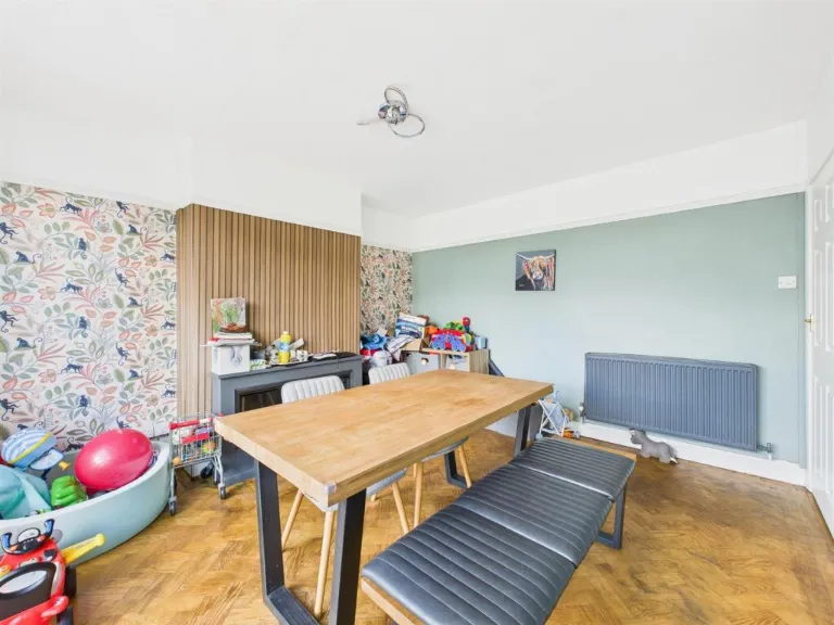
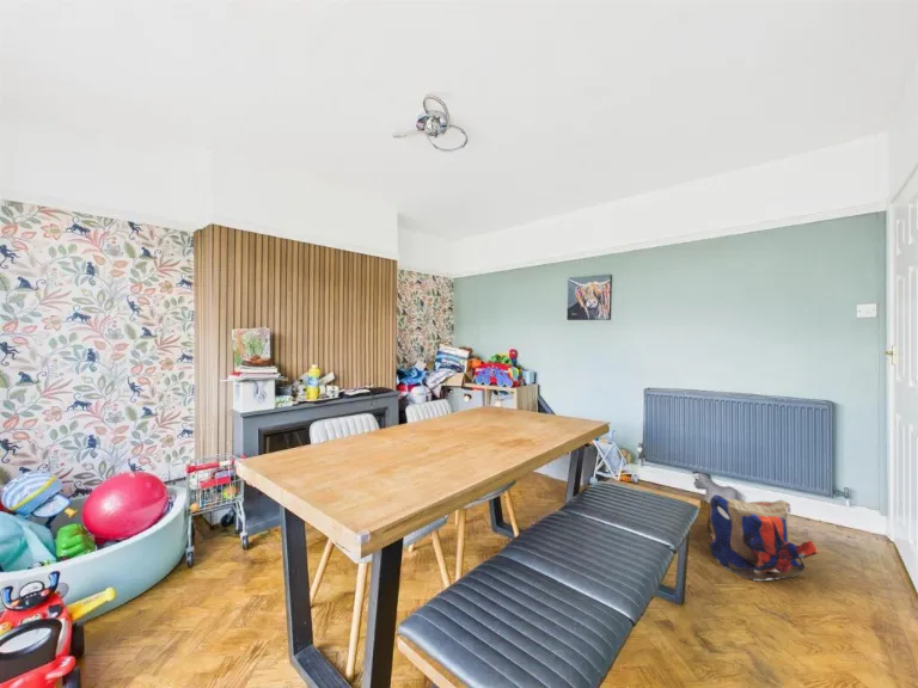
+ backpack (753, 530)
